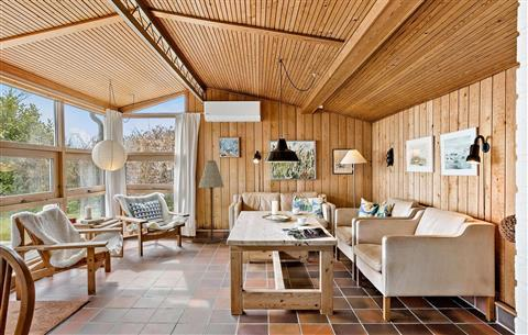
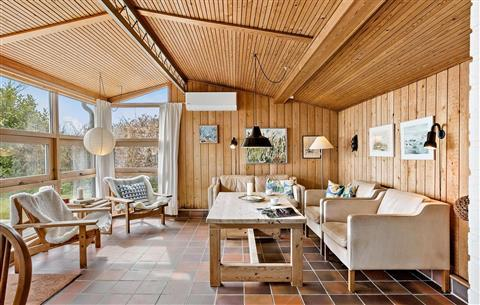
- floor lamp (211, 200)
